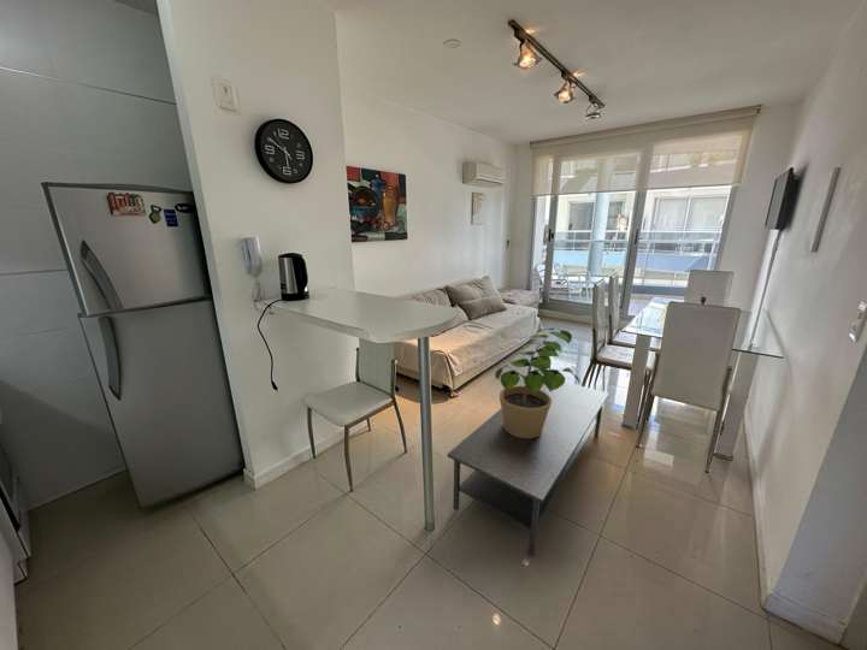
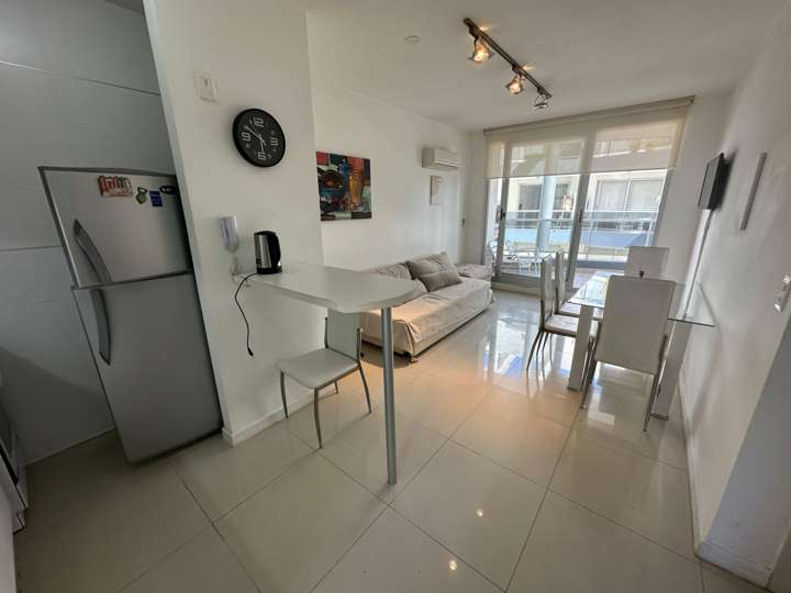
- potted plant (544, 379)
- coffee table (538, 443)
